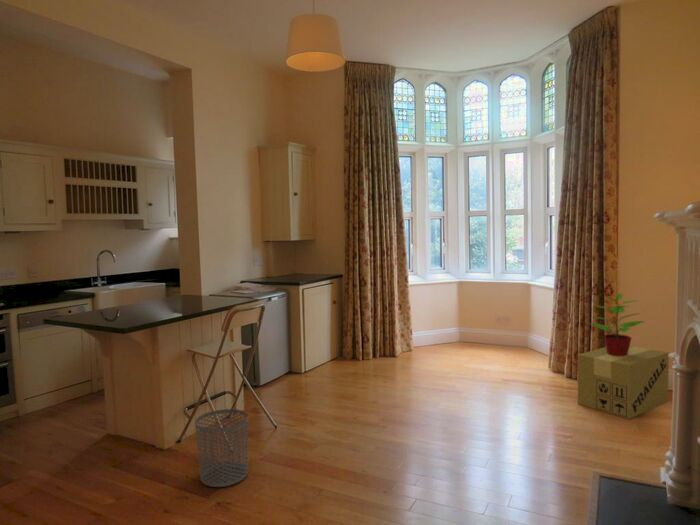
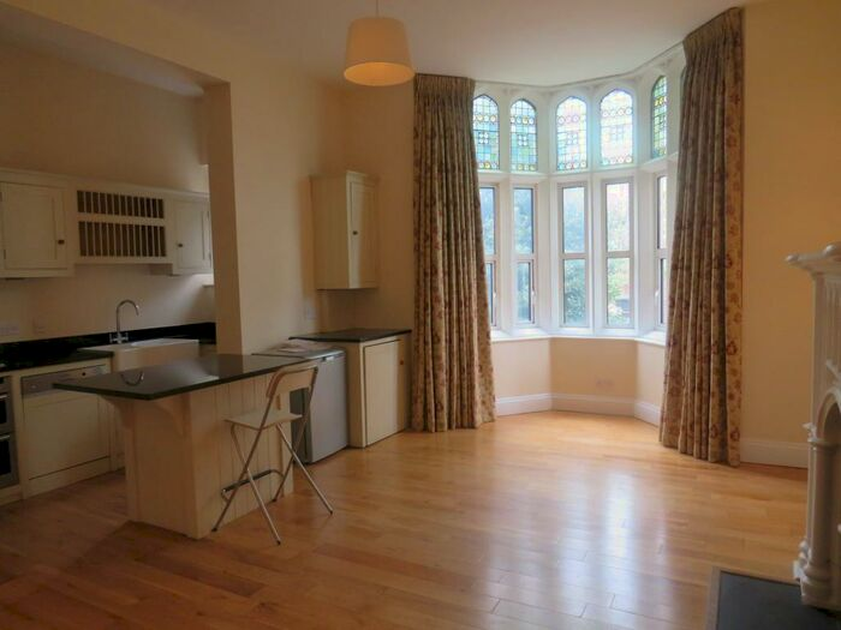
- potted plant (618, 320)
- cardboard box (623, 378)
- waste bin (223, 447)
